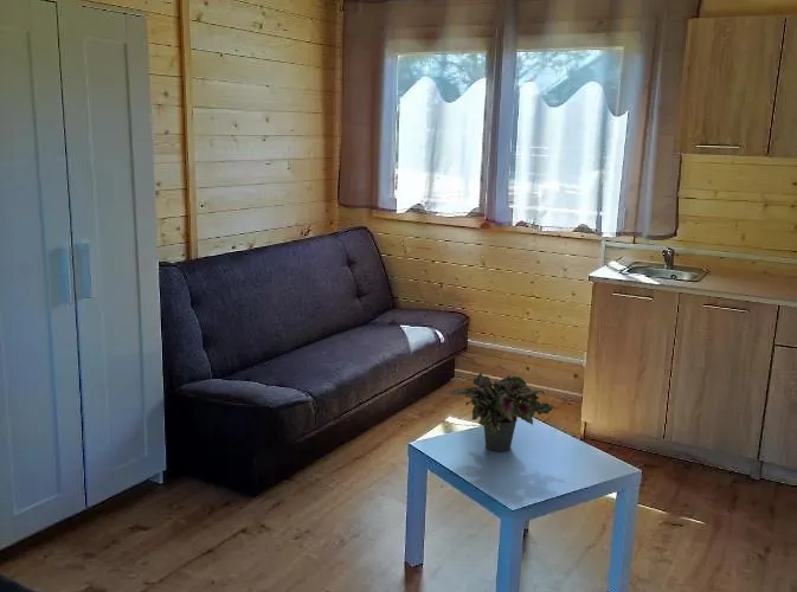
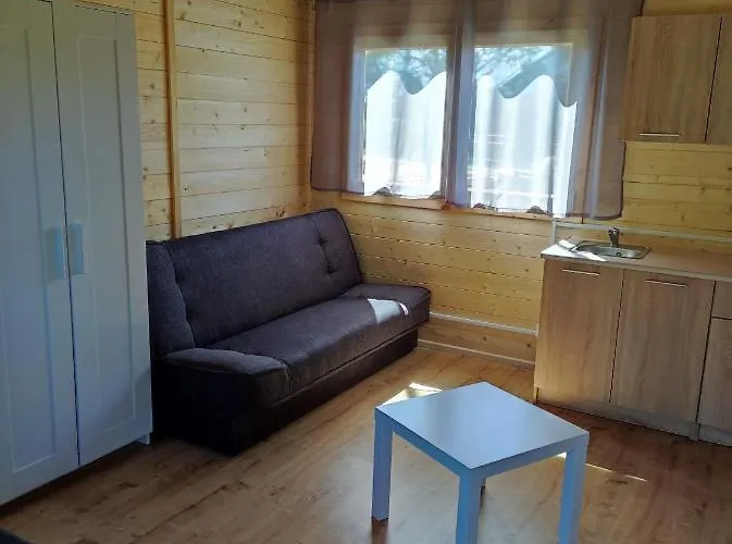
- potted plant (500, 413)
